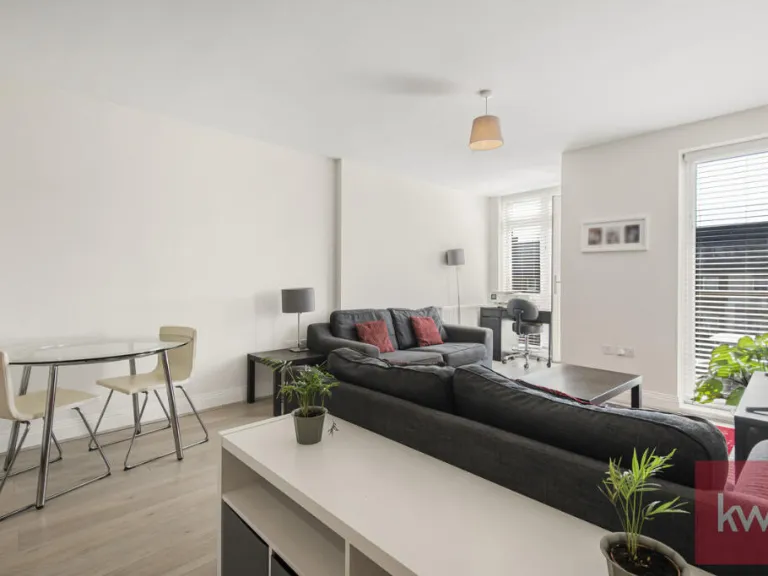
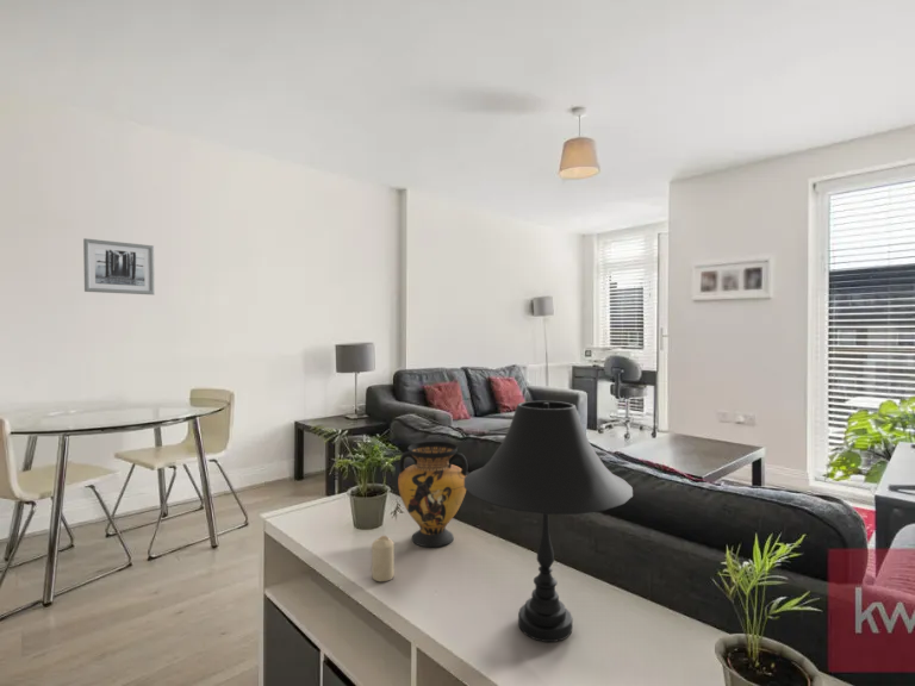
+ vase (432, 492)
+ wall art (120, 267)
+ table lamp (546, 514)
+ candle (382, 556)
